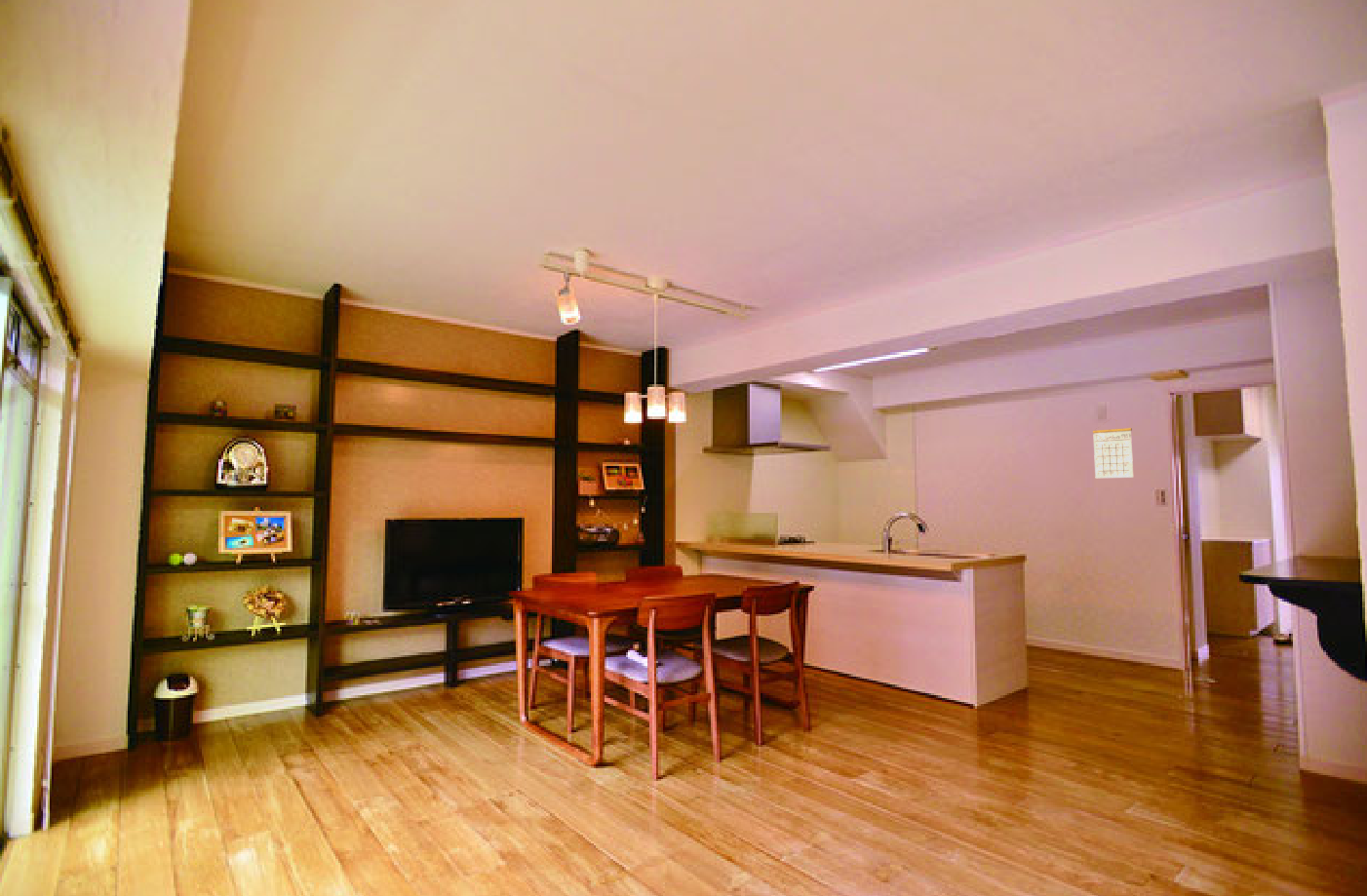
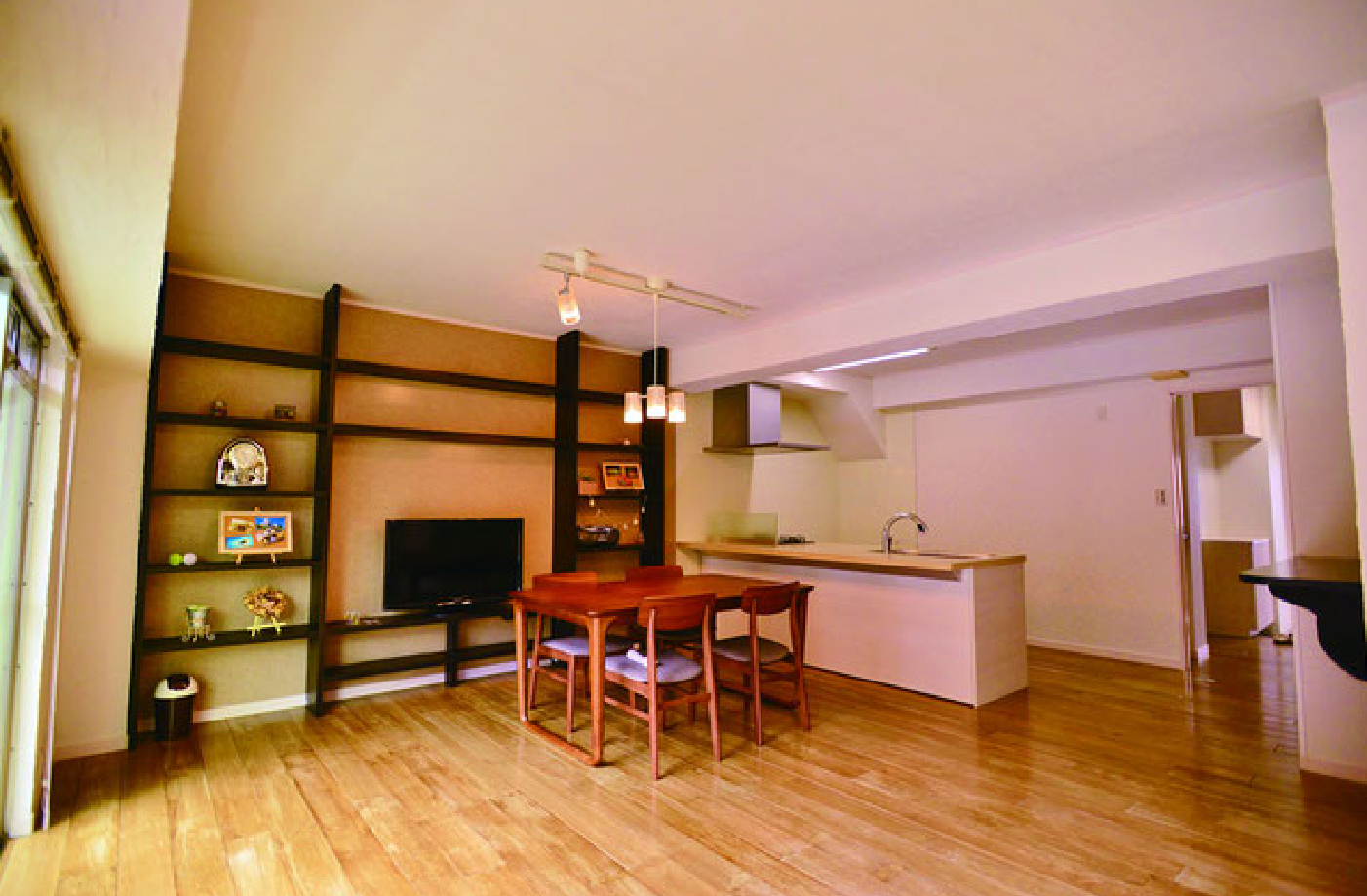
- calendar (1113, 448)
